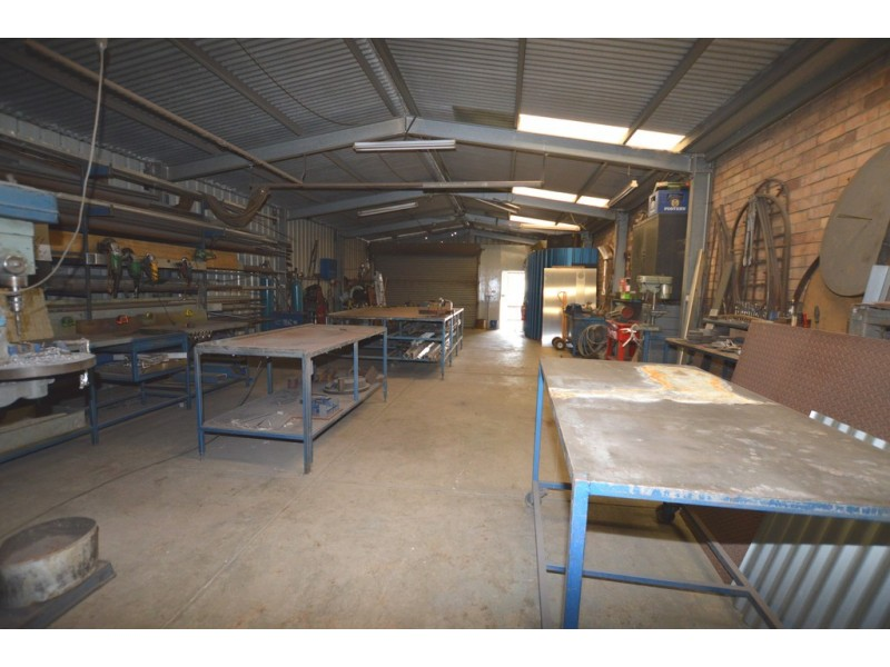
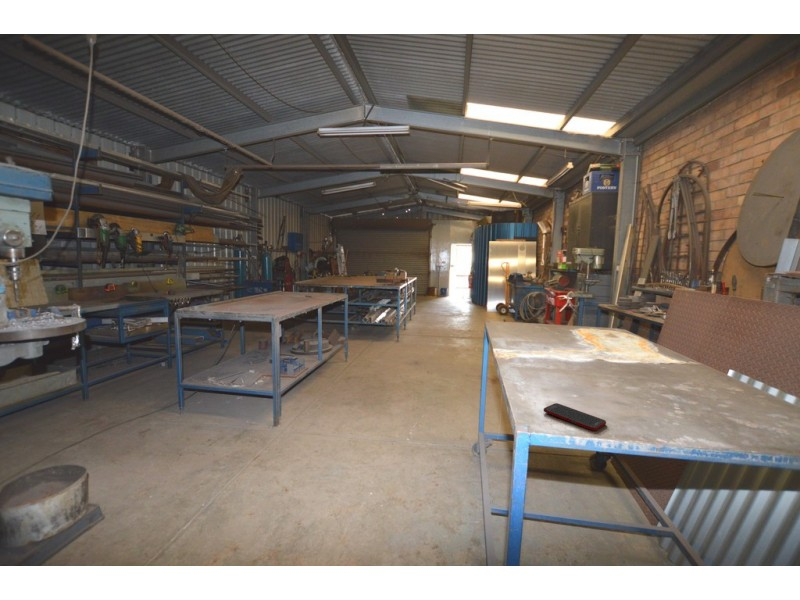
+ cell phone (573, 416)
